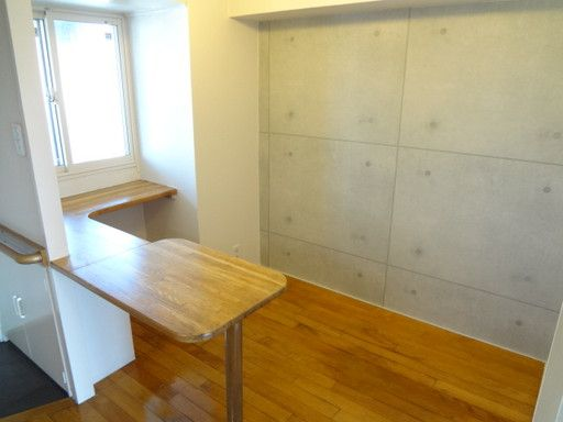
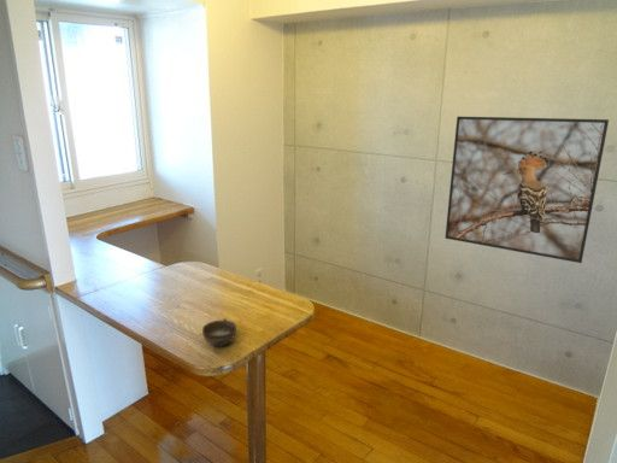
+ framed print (516, 186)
+ cup (221, 333)
